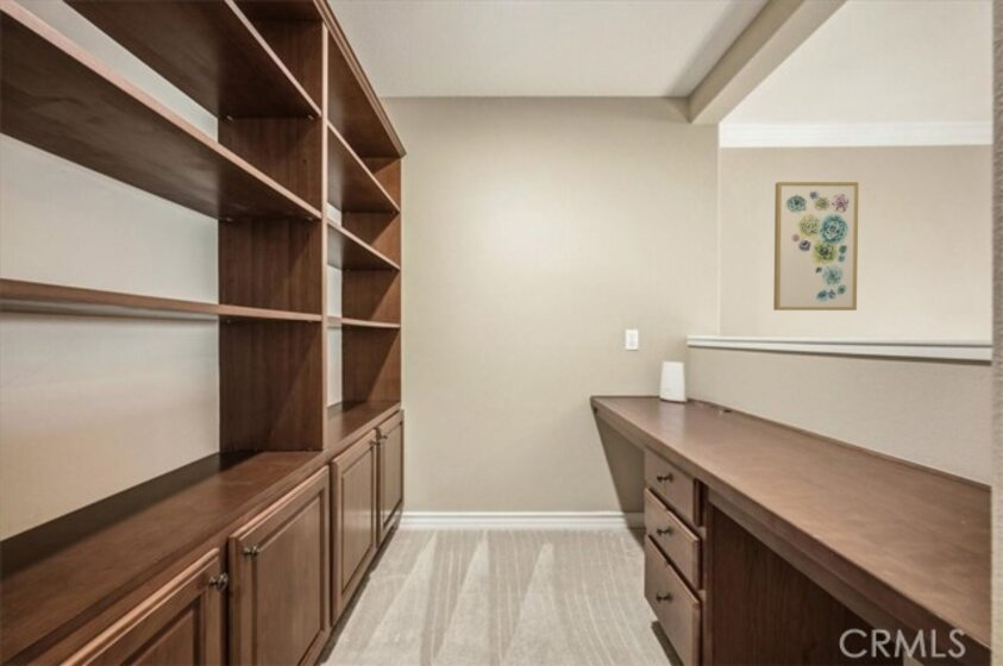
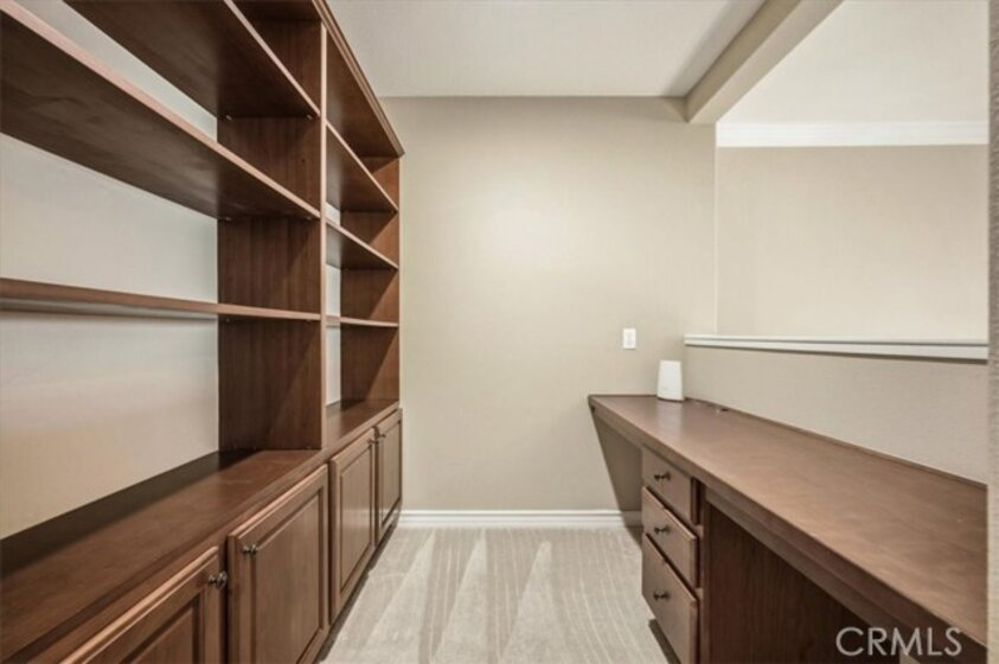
- wall art (815, 246)
